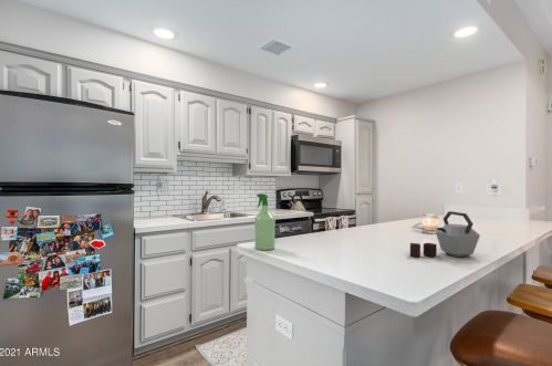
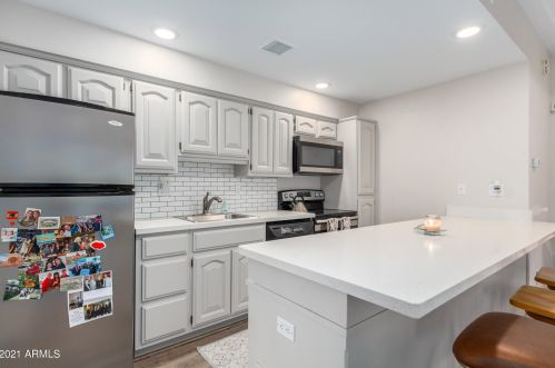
- kettle (440, 233)
- spray bottle (264, 220)
